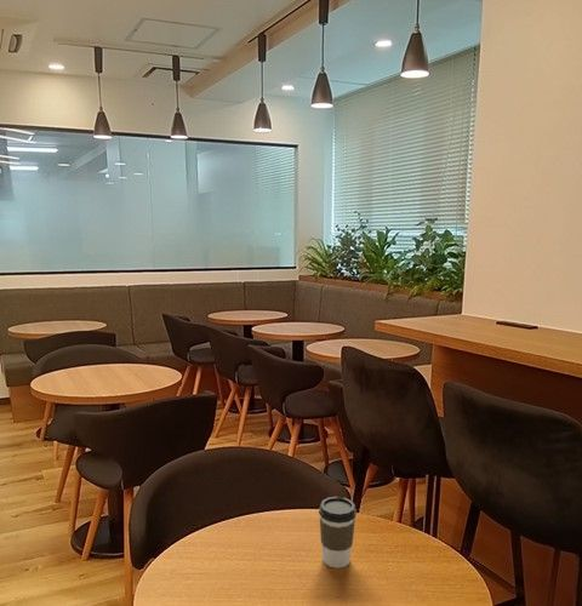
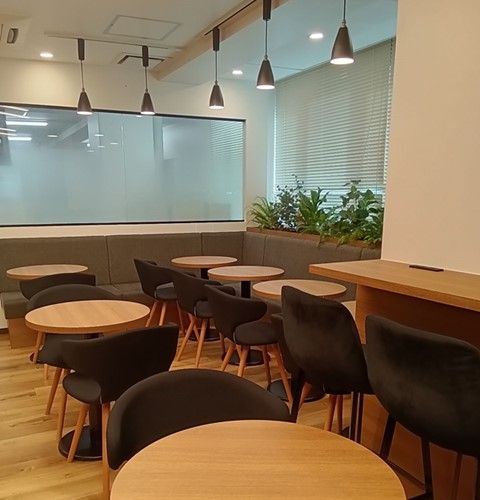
- coffee cup (337, 532)
